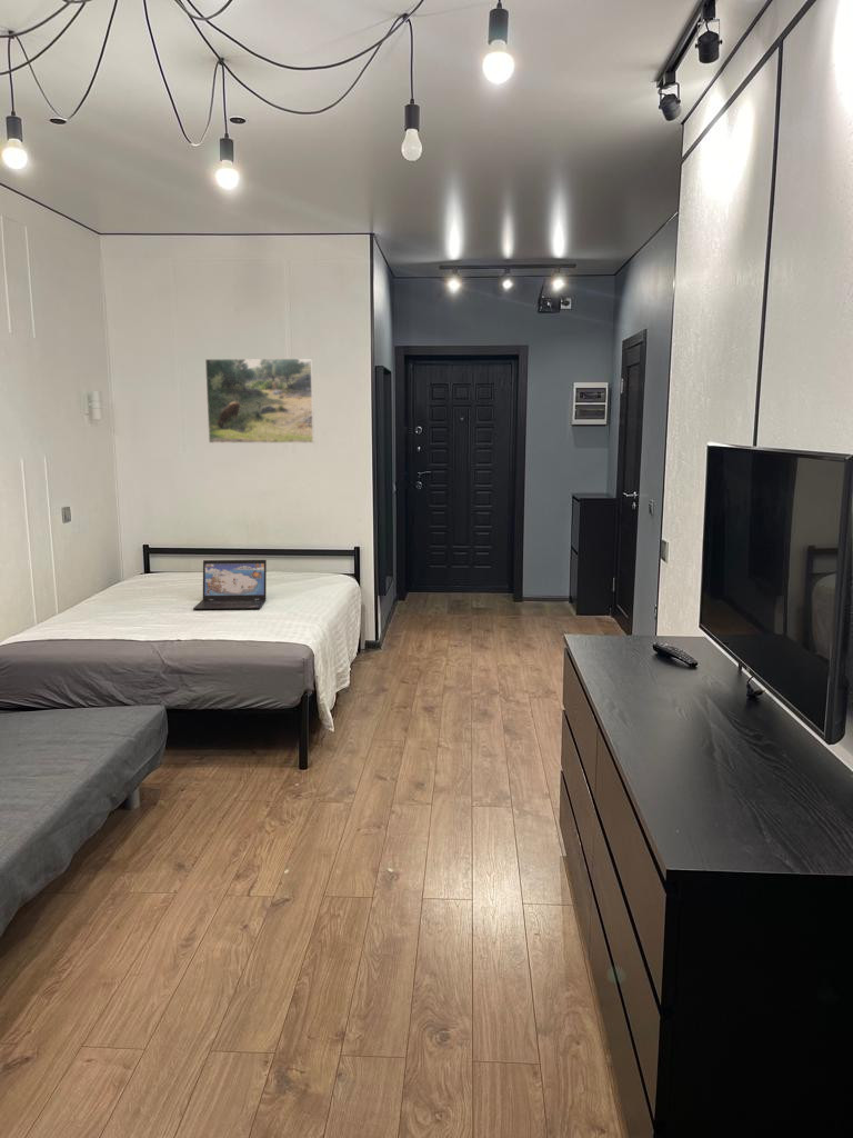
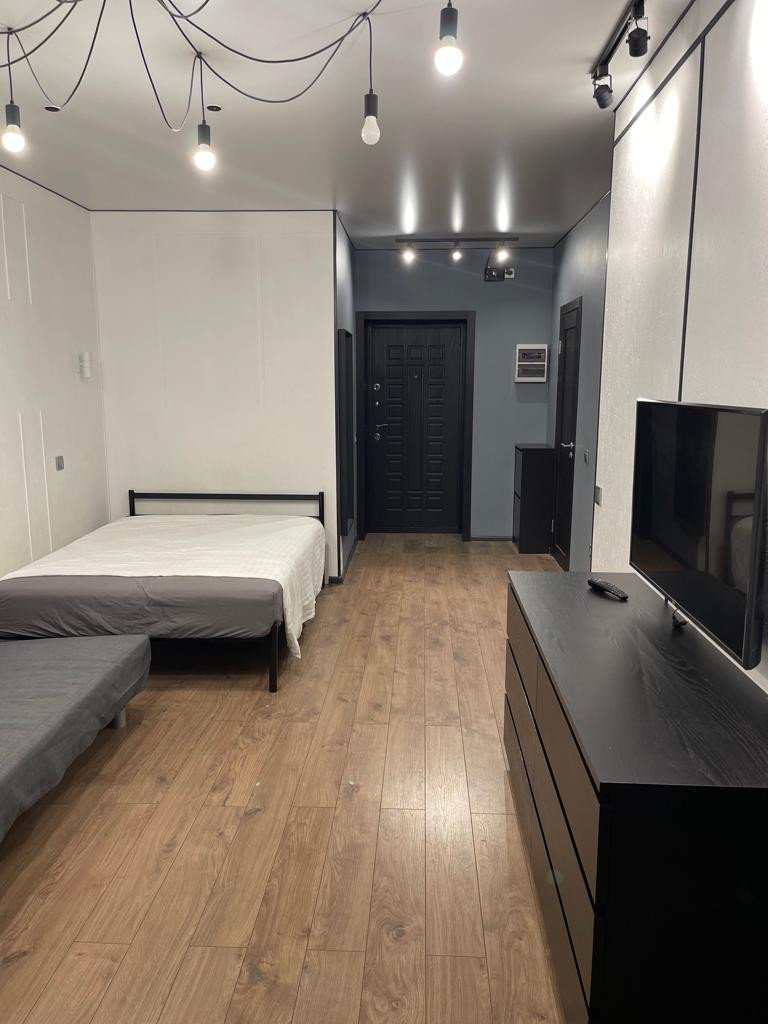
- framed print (260, 401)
- laptop (230, 583)
